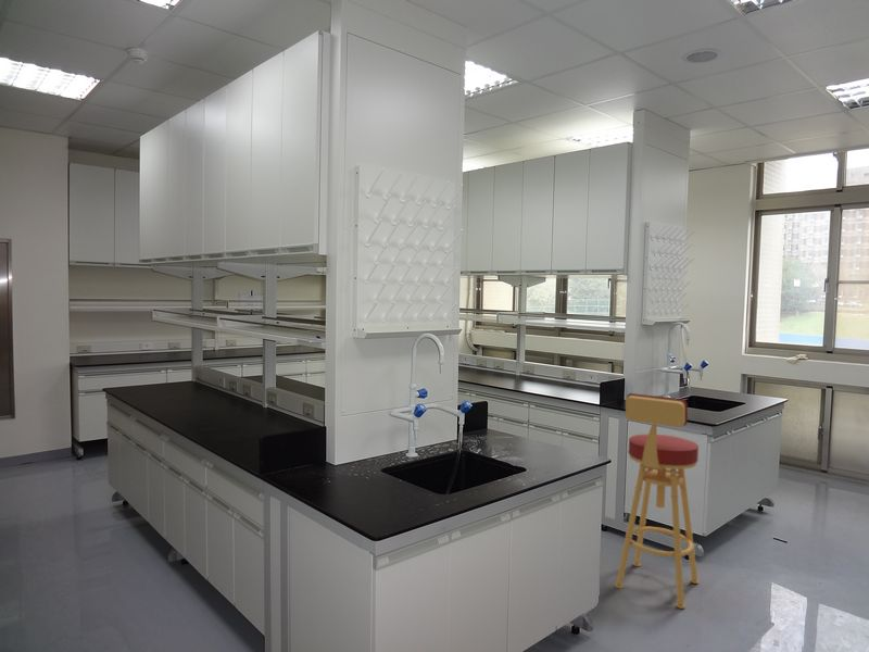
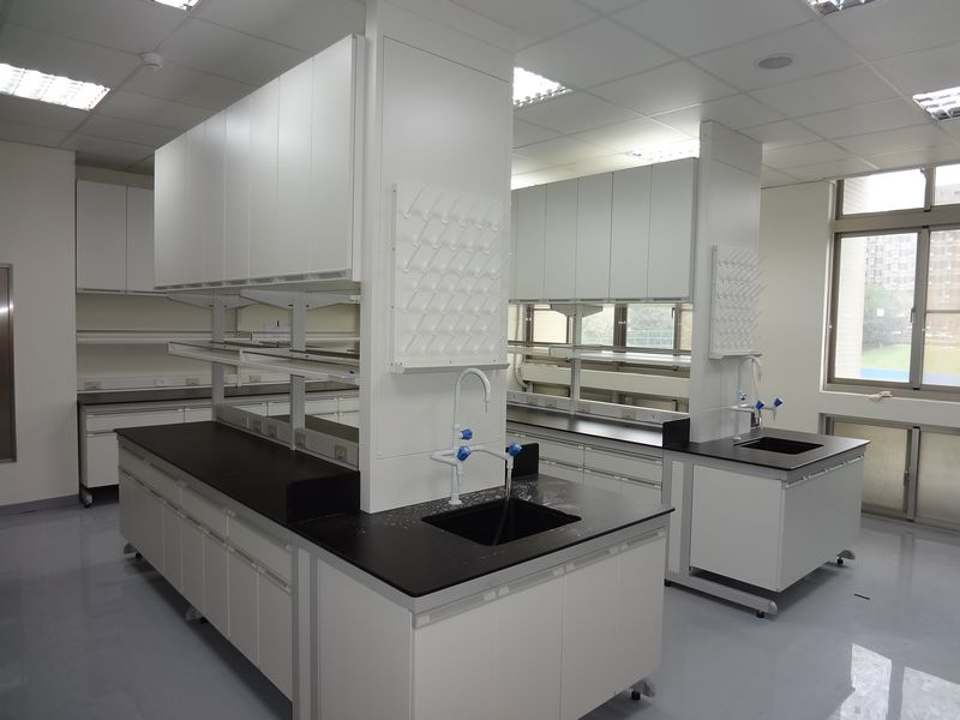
- bar stool (659, 490)
